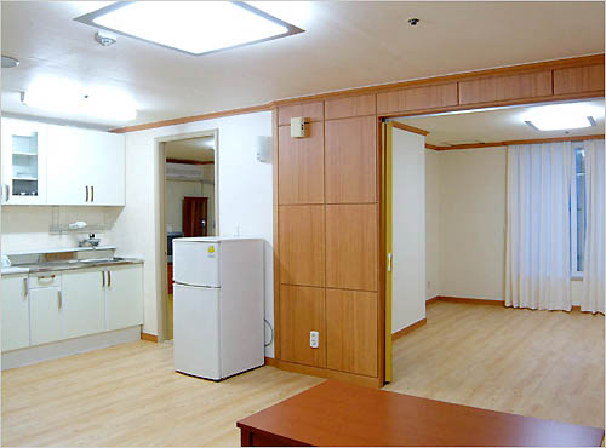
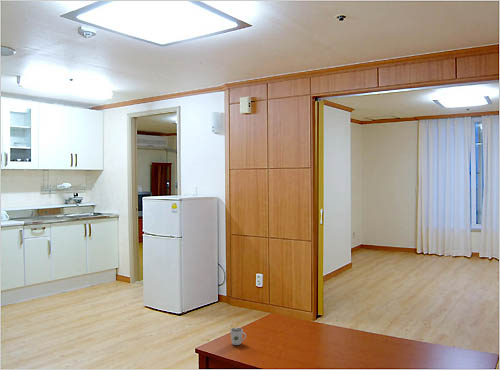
+ cup (238, 331)
